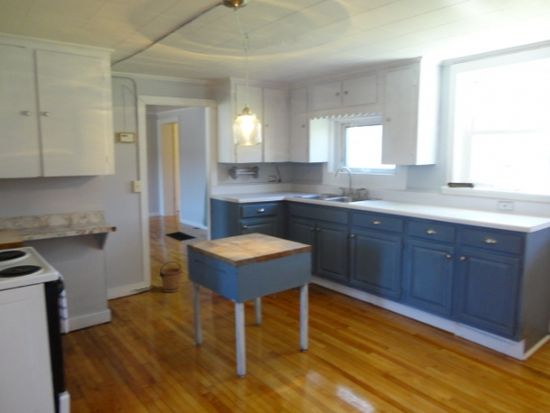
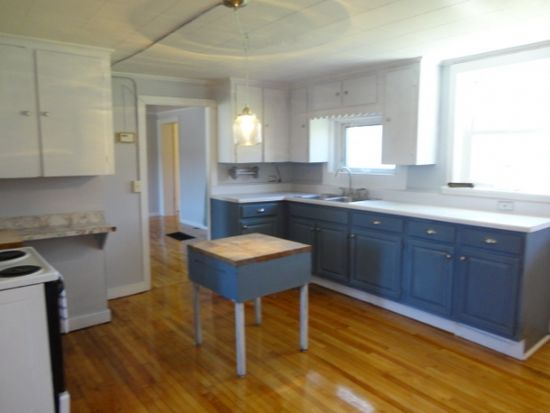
- bucket (170, 276)
